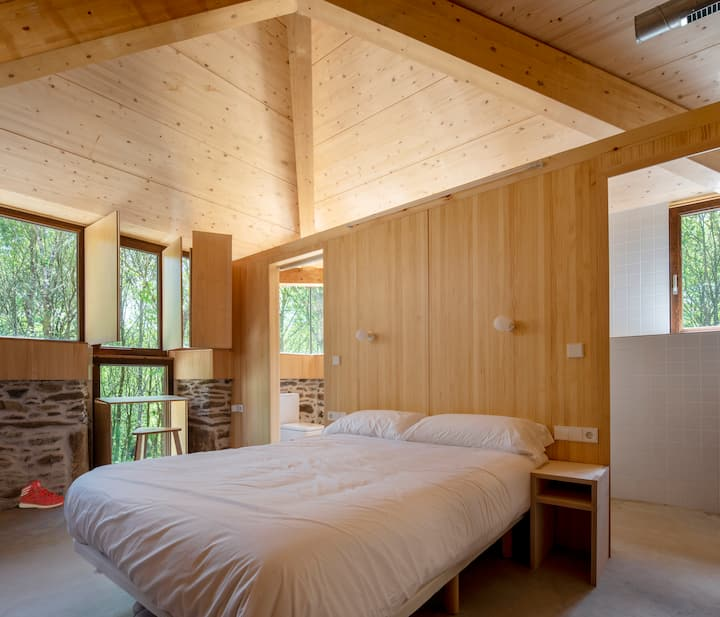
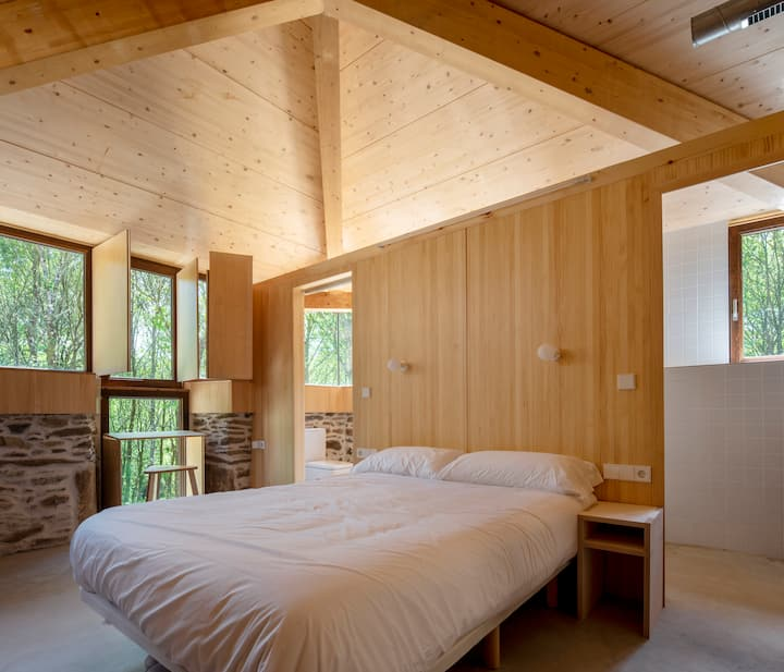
- sneaker (43, 493)
